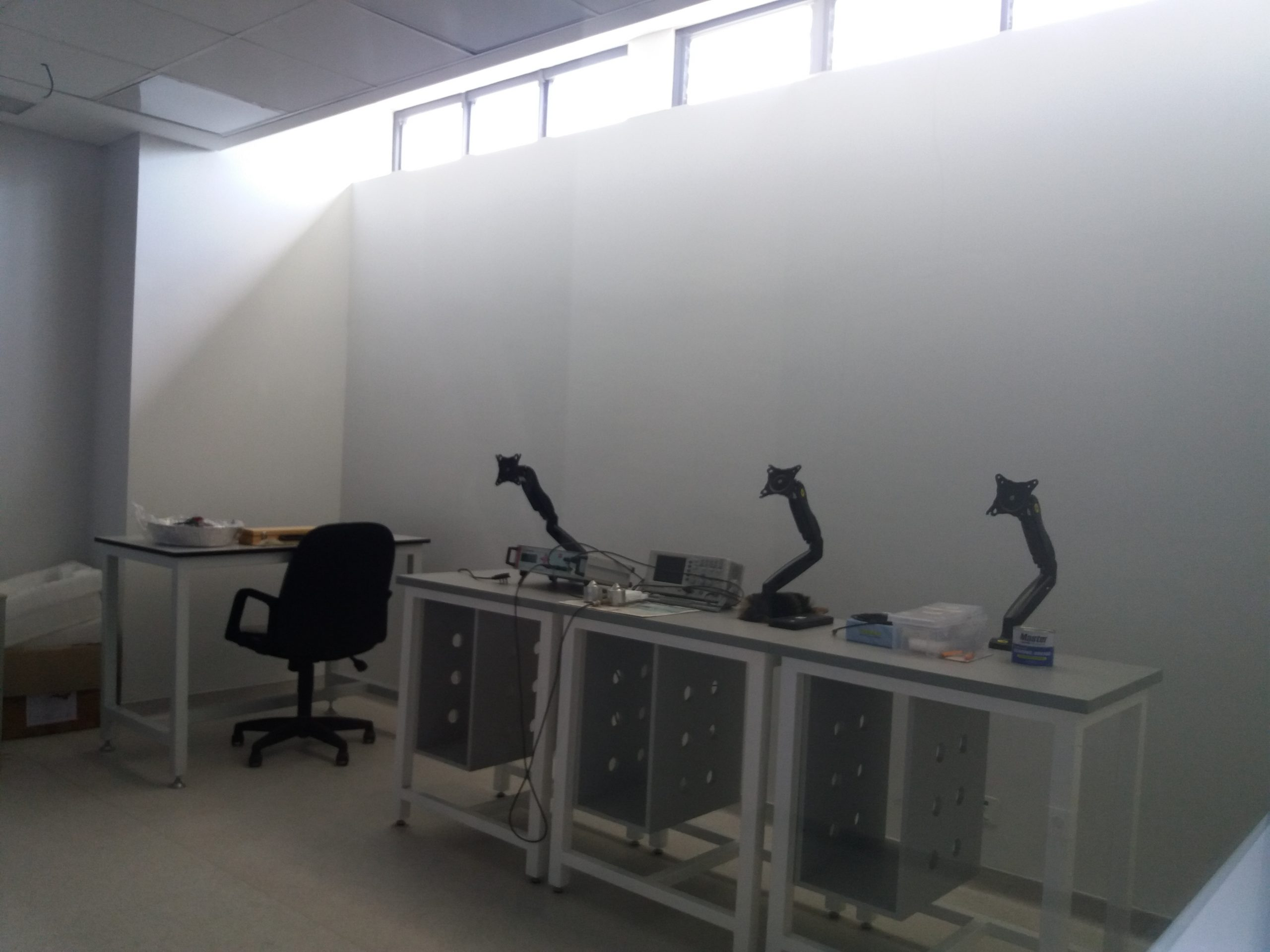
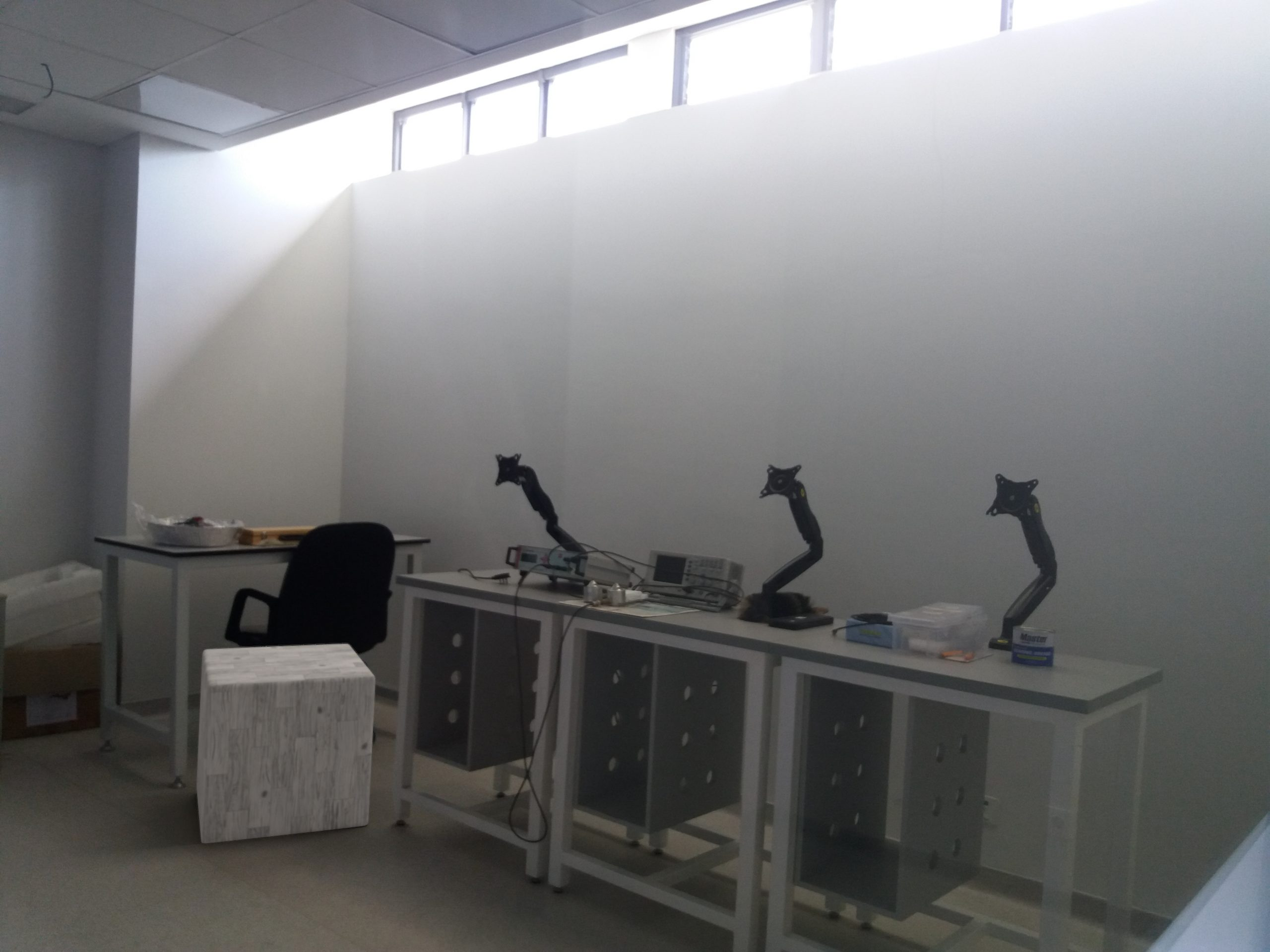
+ stool (283, 735)
